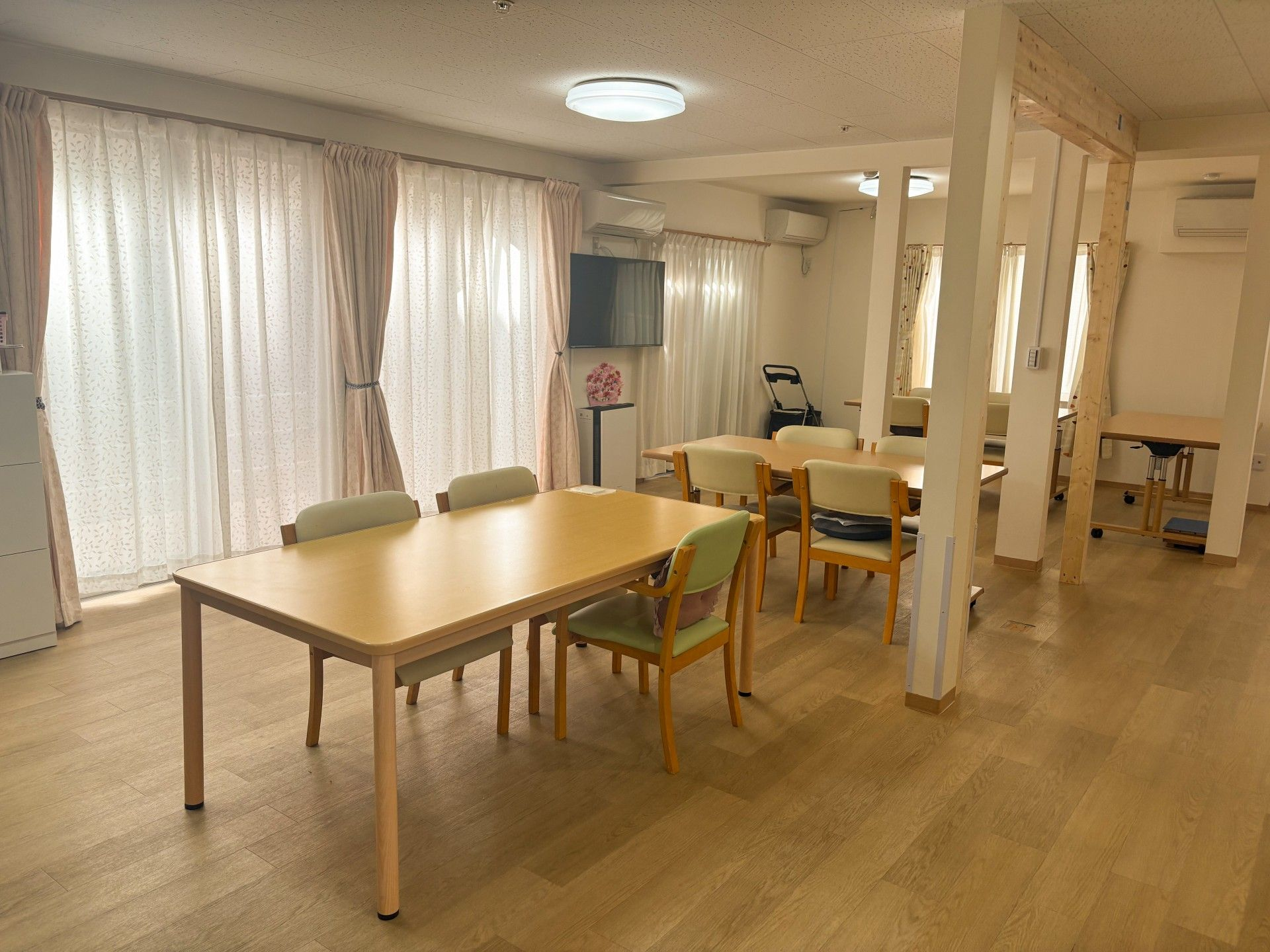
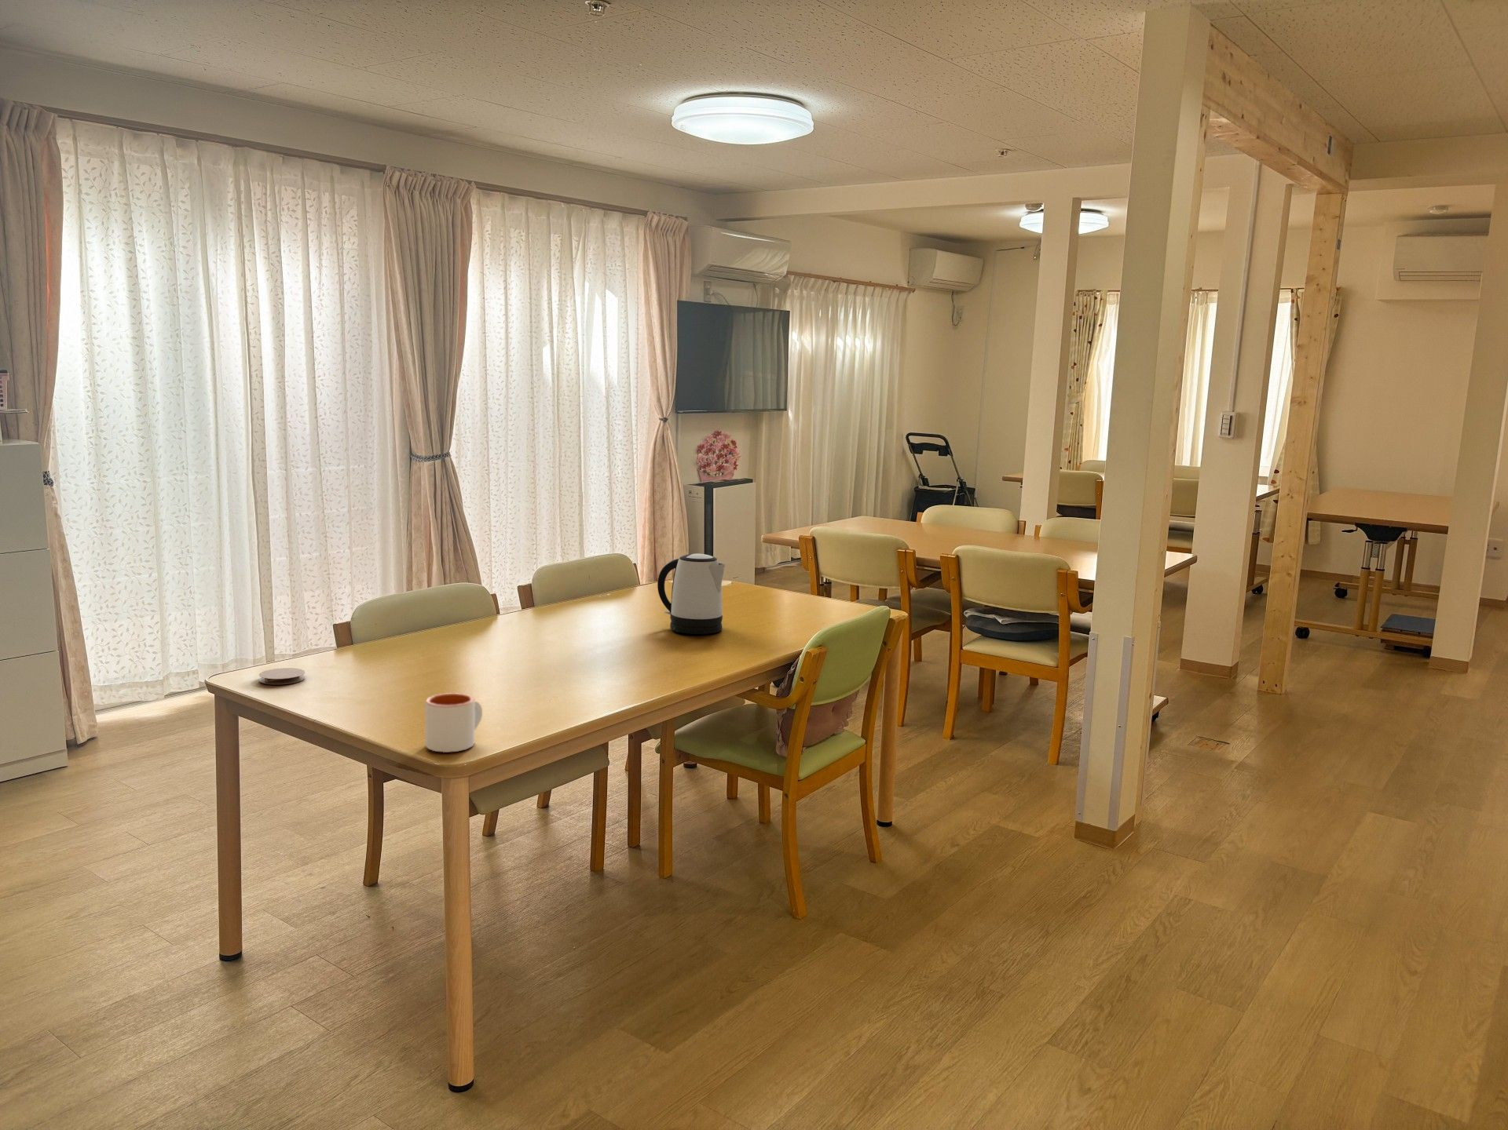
+ mug (456, 720)
+ coaster (281, 675)
+ kettle (690, 591)
